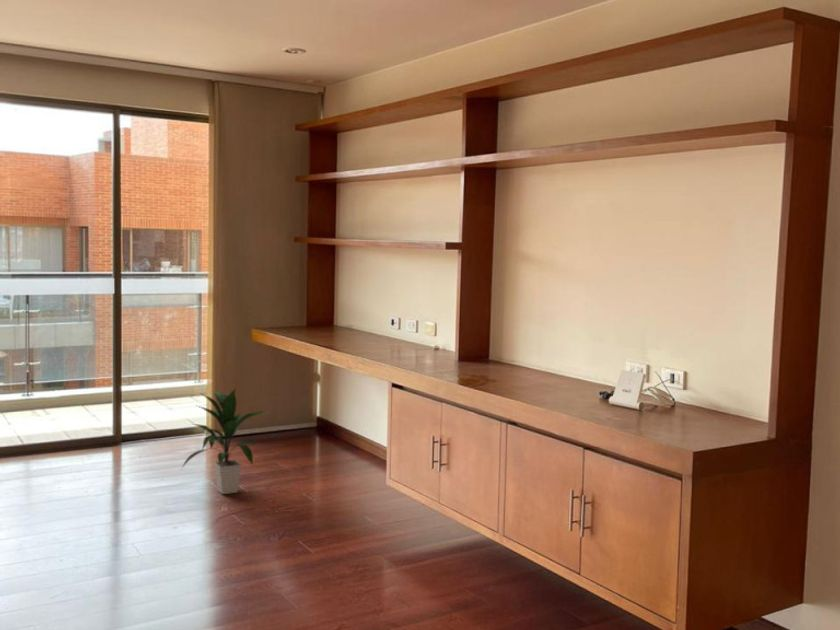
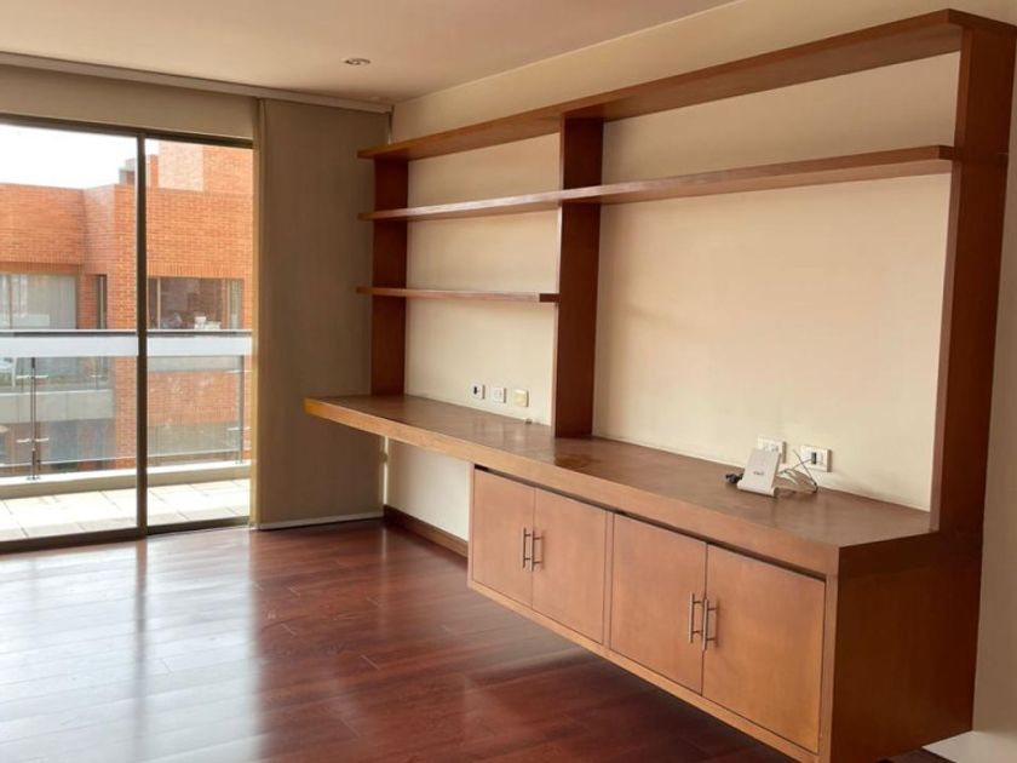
- indoor plant (225, 438)
